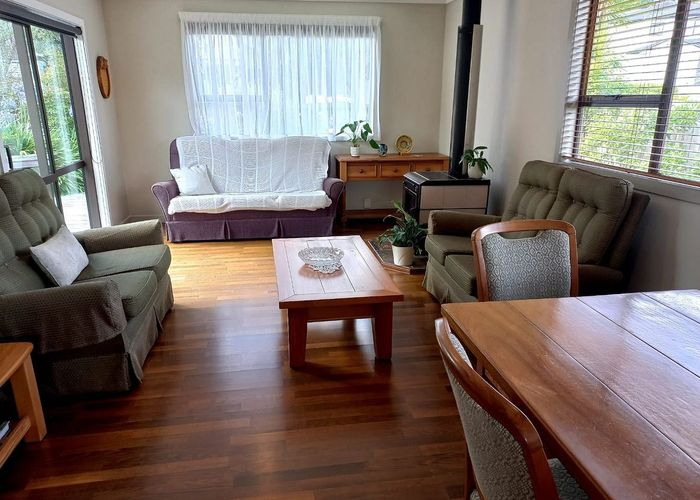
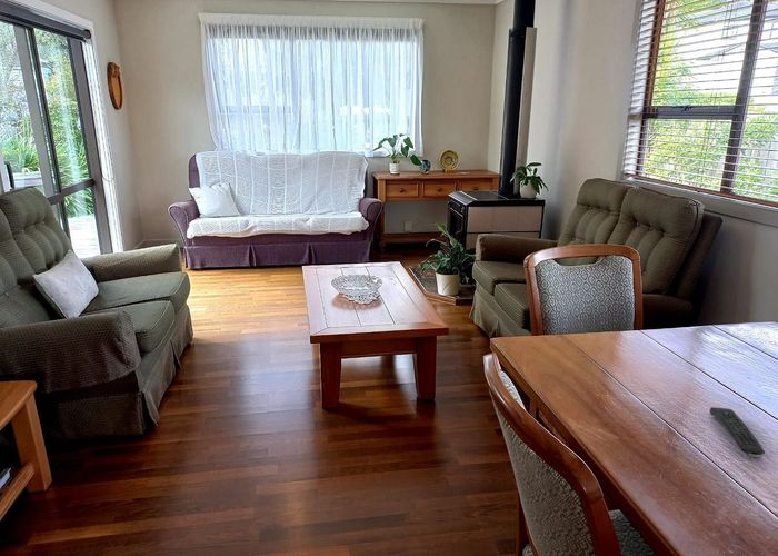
+ remote control (737, 430)
